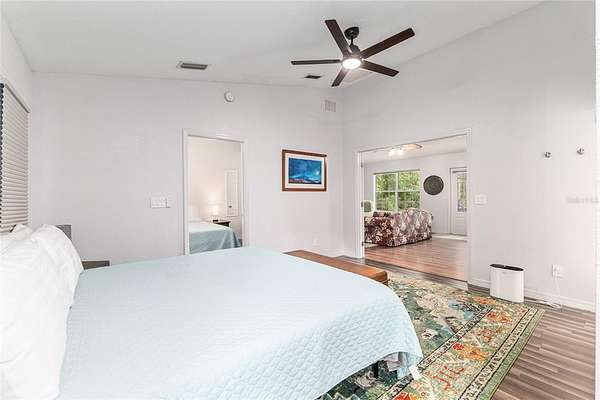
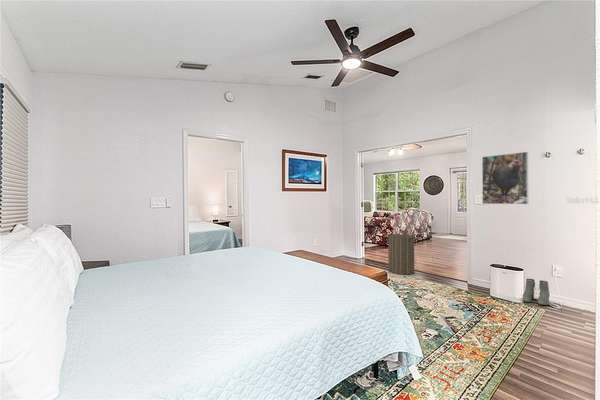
+ boots (533, 291)
+ laundry hamper (401, 250)
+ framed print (504, 179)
